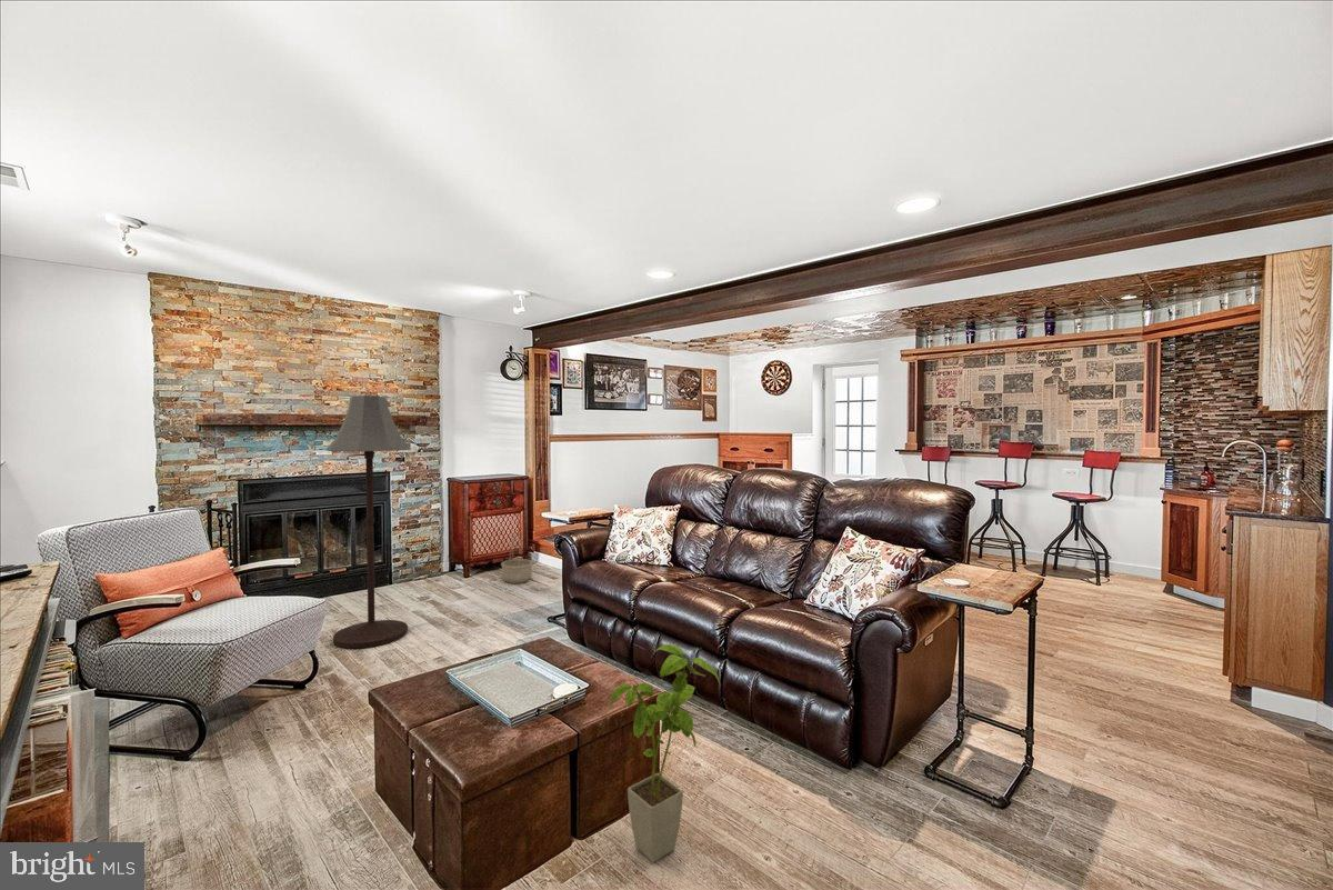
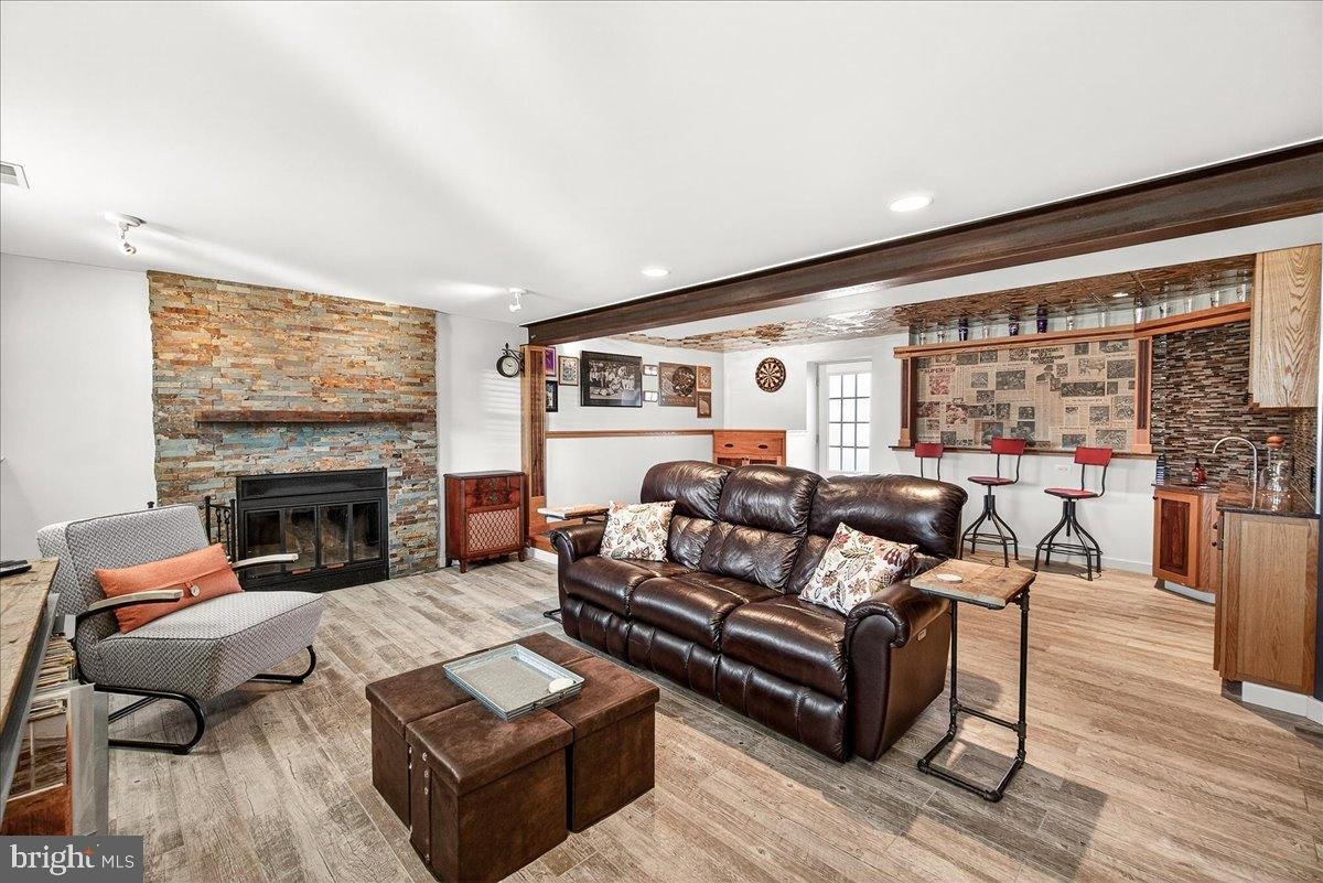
- floor lamp (370, 517)
- basket (517, 559)
- house plant (669, 744)
